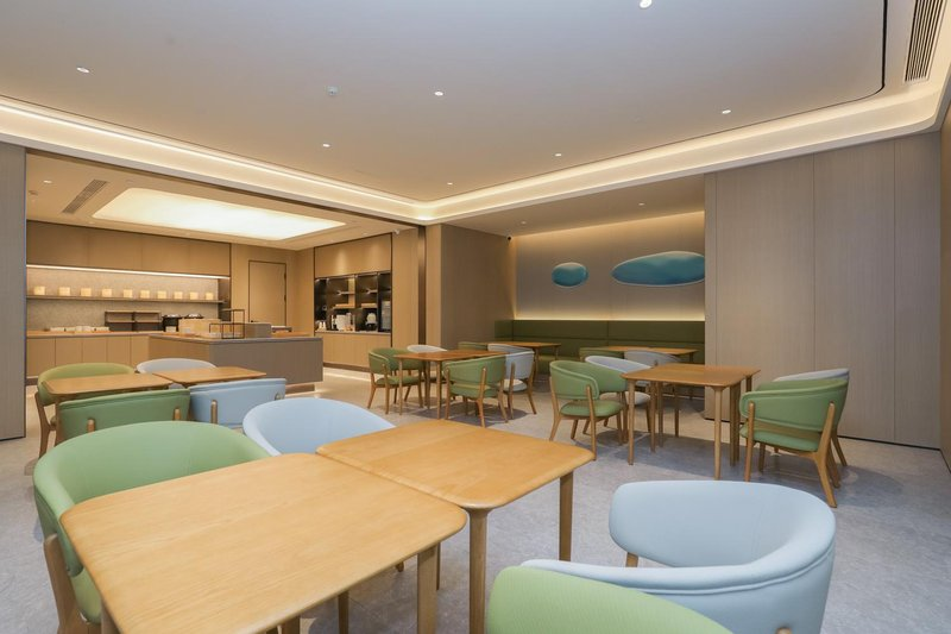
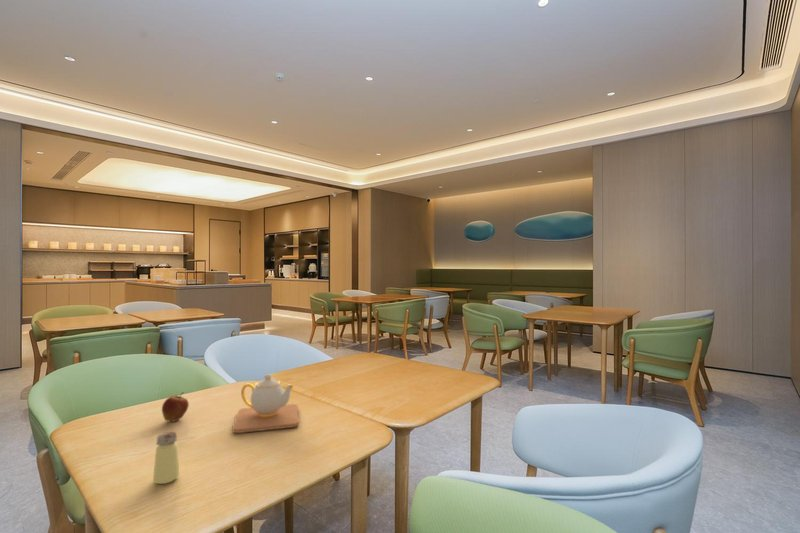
+ saltshaker (166, 456)
+ teapot (267, 397)
+ fruit (175, 406)
